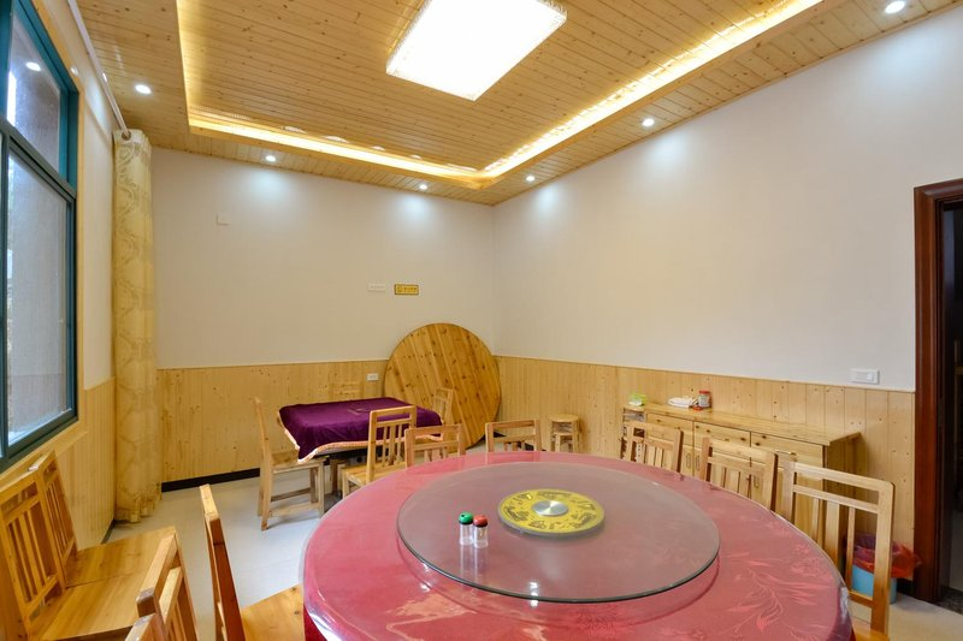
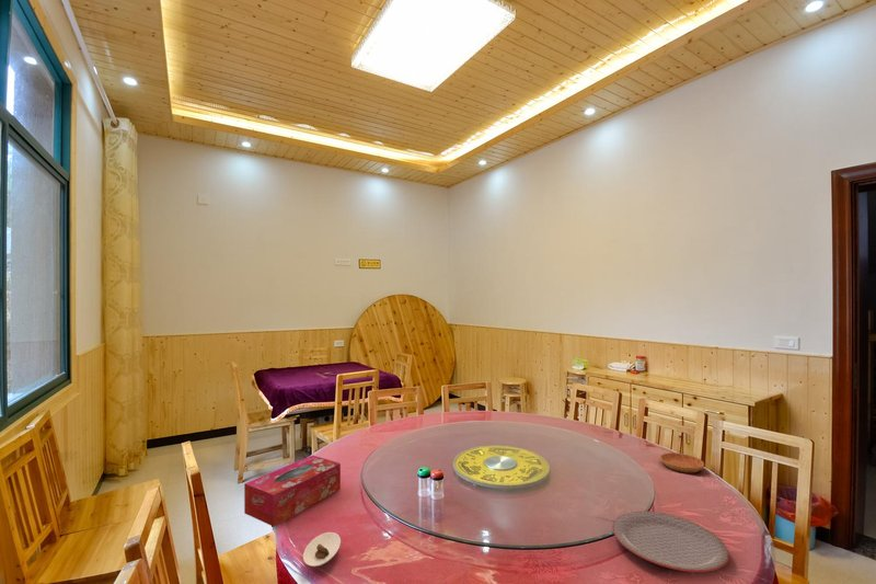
+ saucer (322, 551)
+ saucer (681, 462)
+ plate (667, 541)
+ tissue box (295, 486)
